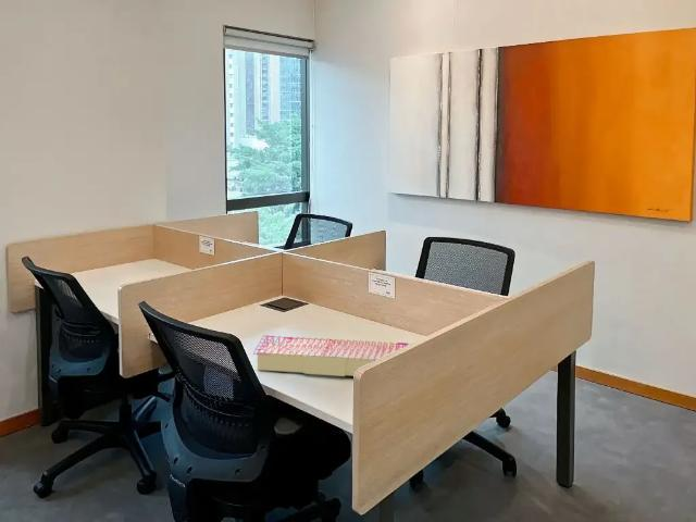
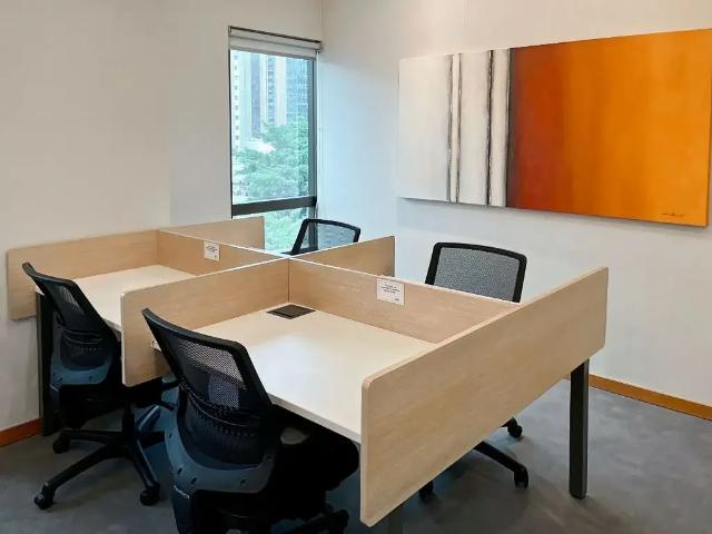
- architectural model (333, 352)
